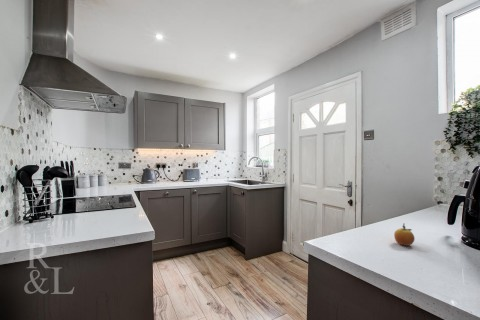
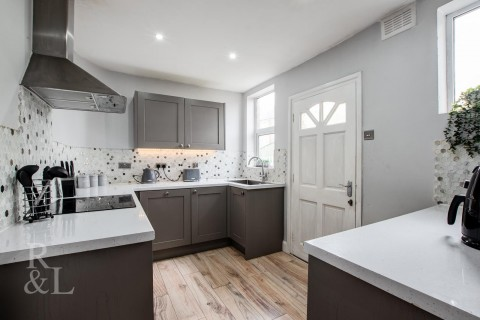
- fruit (405, 232)
